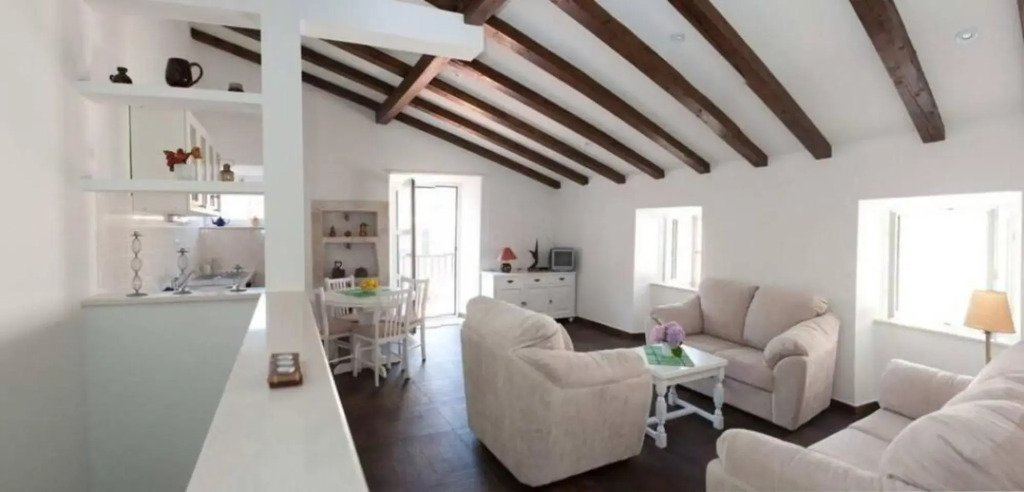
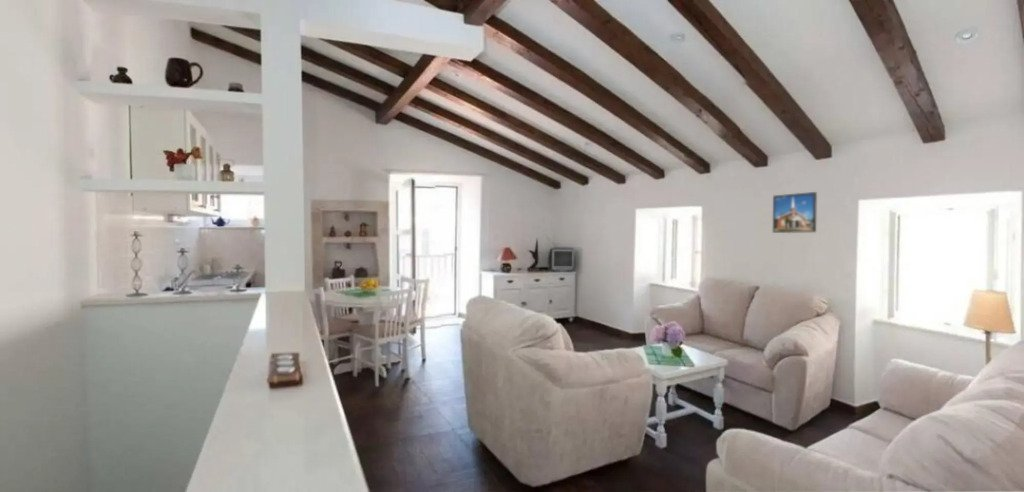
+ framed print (793, 213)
